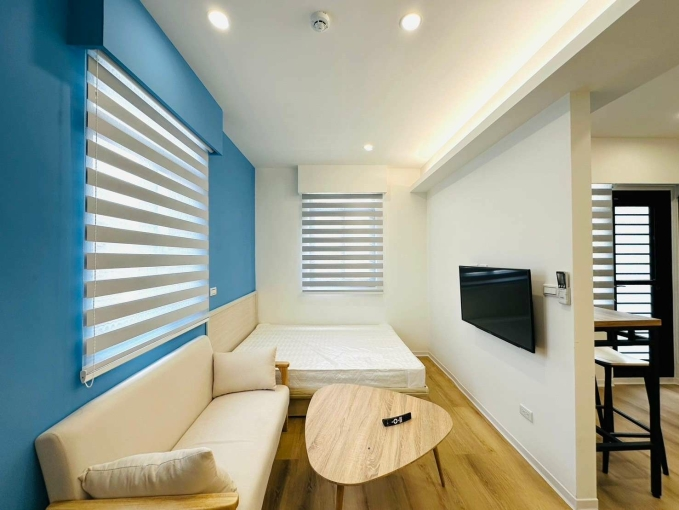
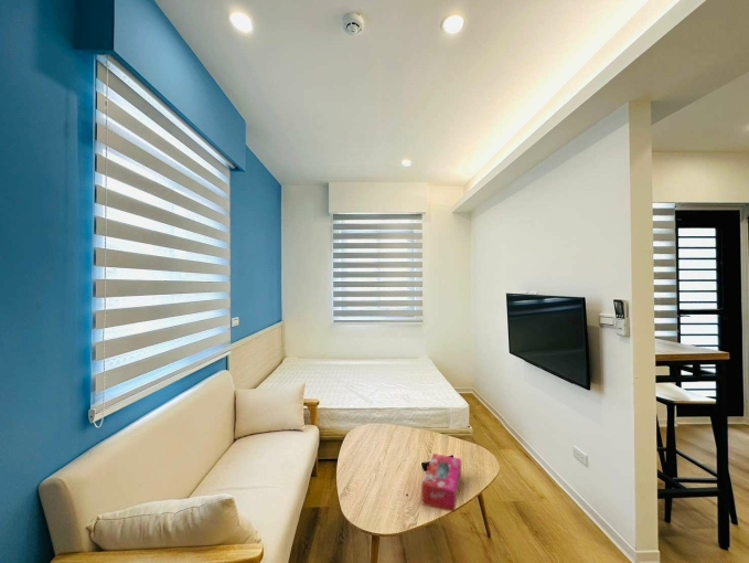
+ tissue box (442, 480)
